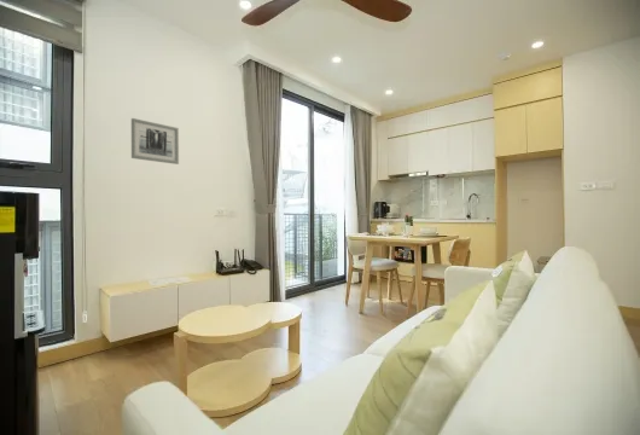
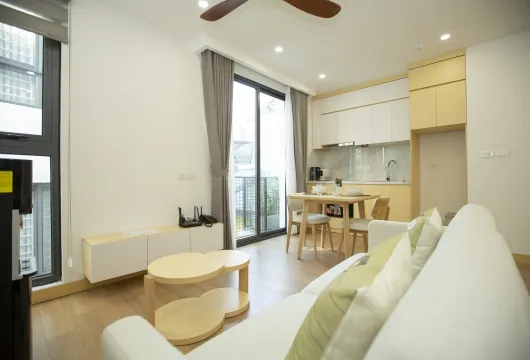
- wall art (156, 141)
